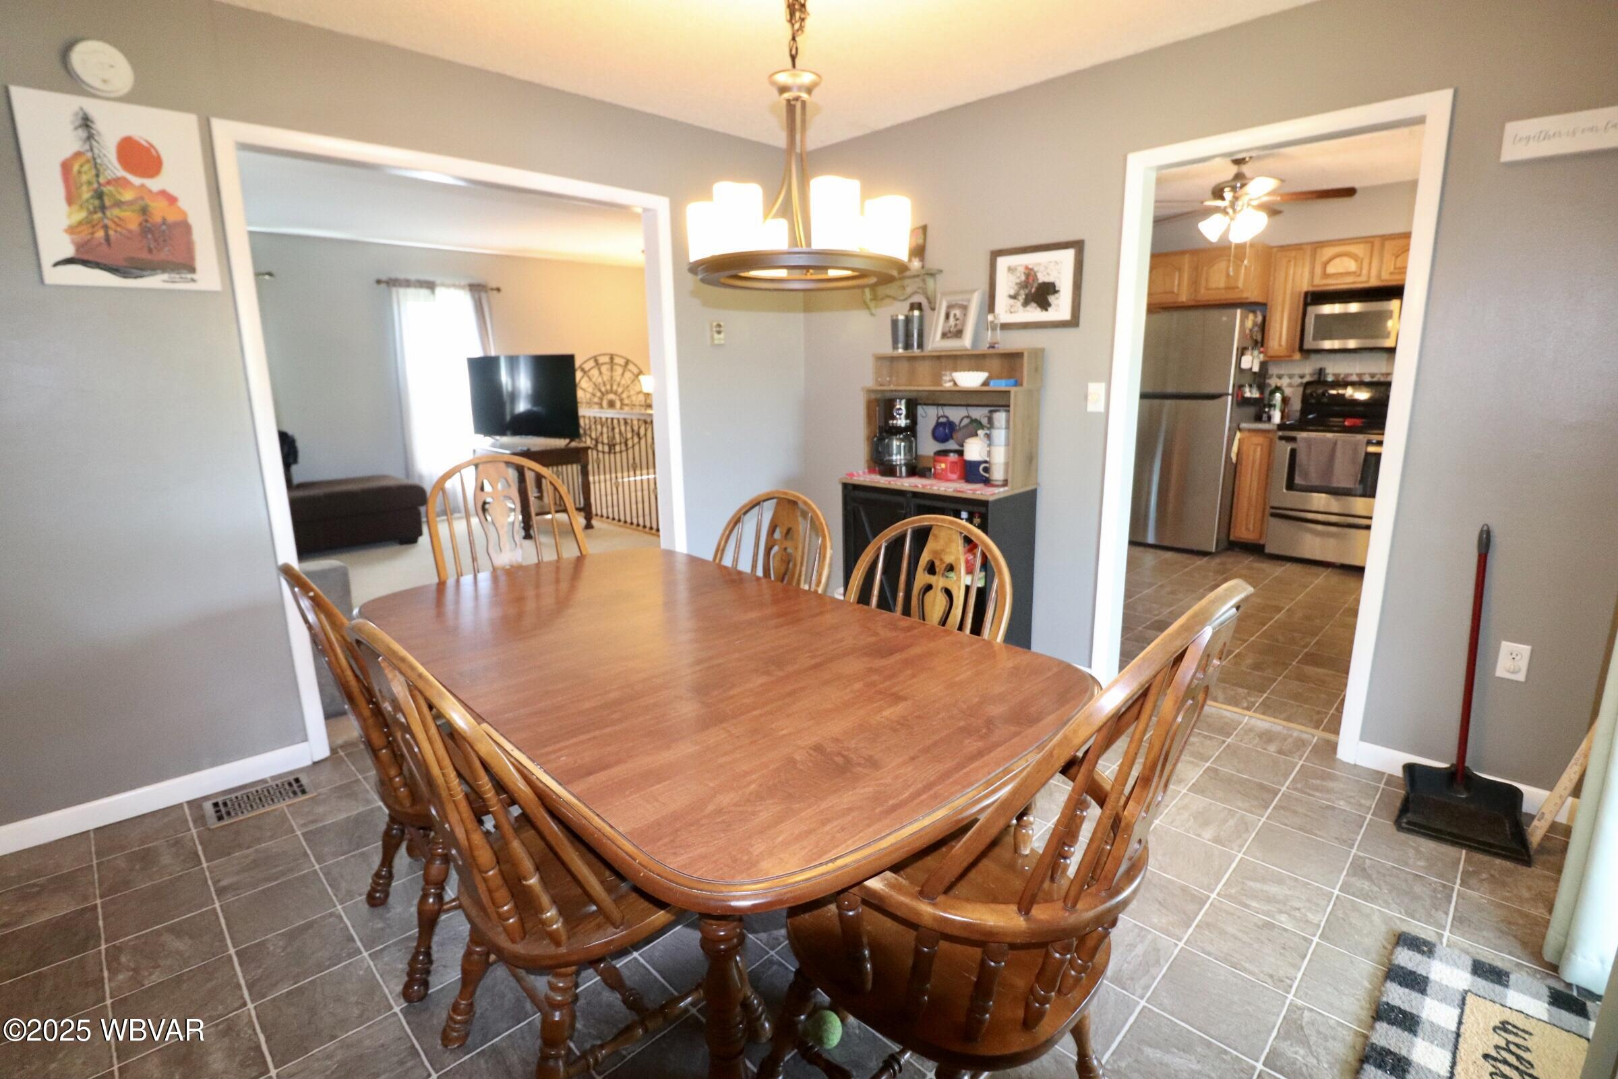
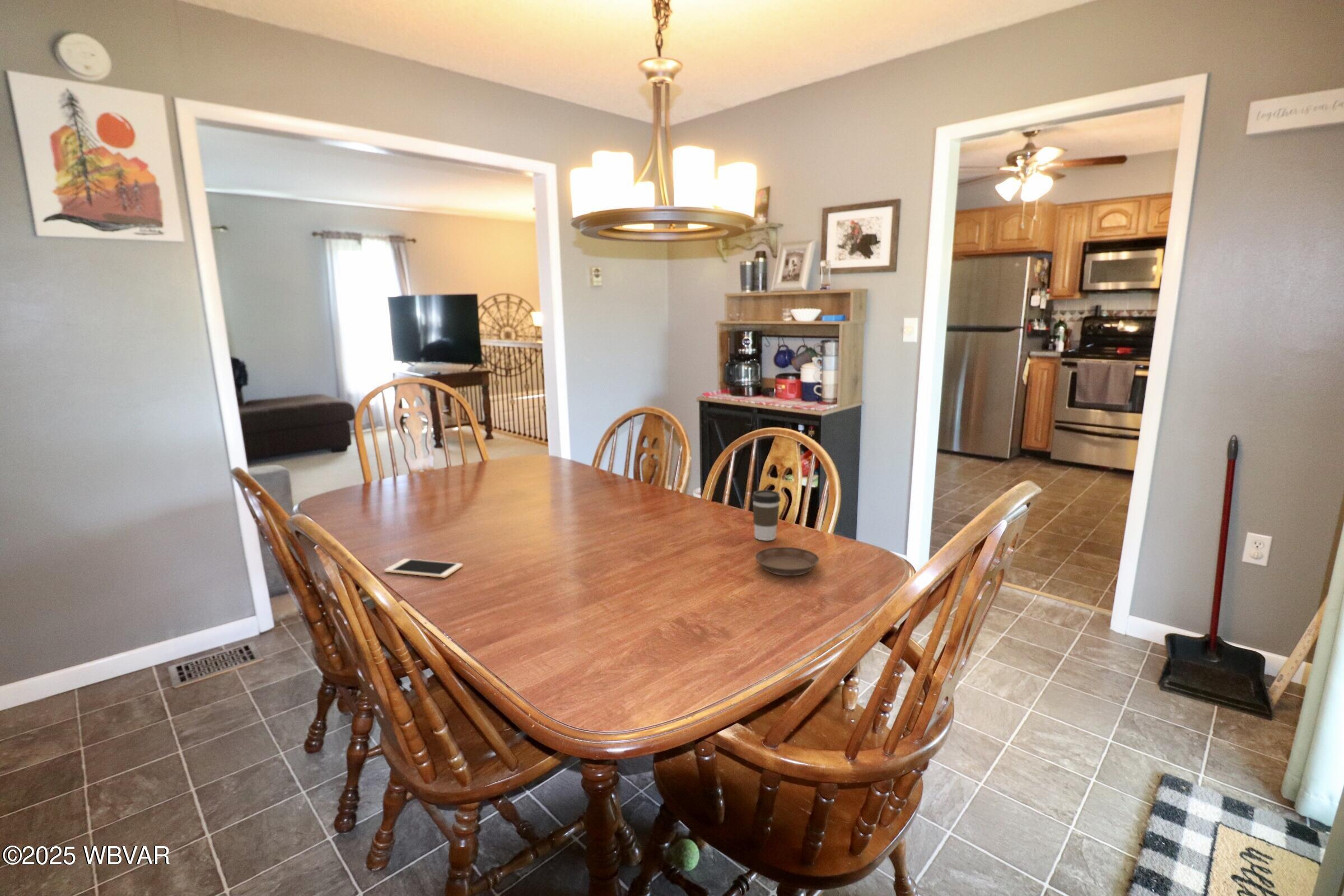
+ saucer (786, 562)
+ coffee cup (766, 515)
+ cell phone (424, 568)
